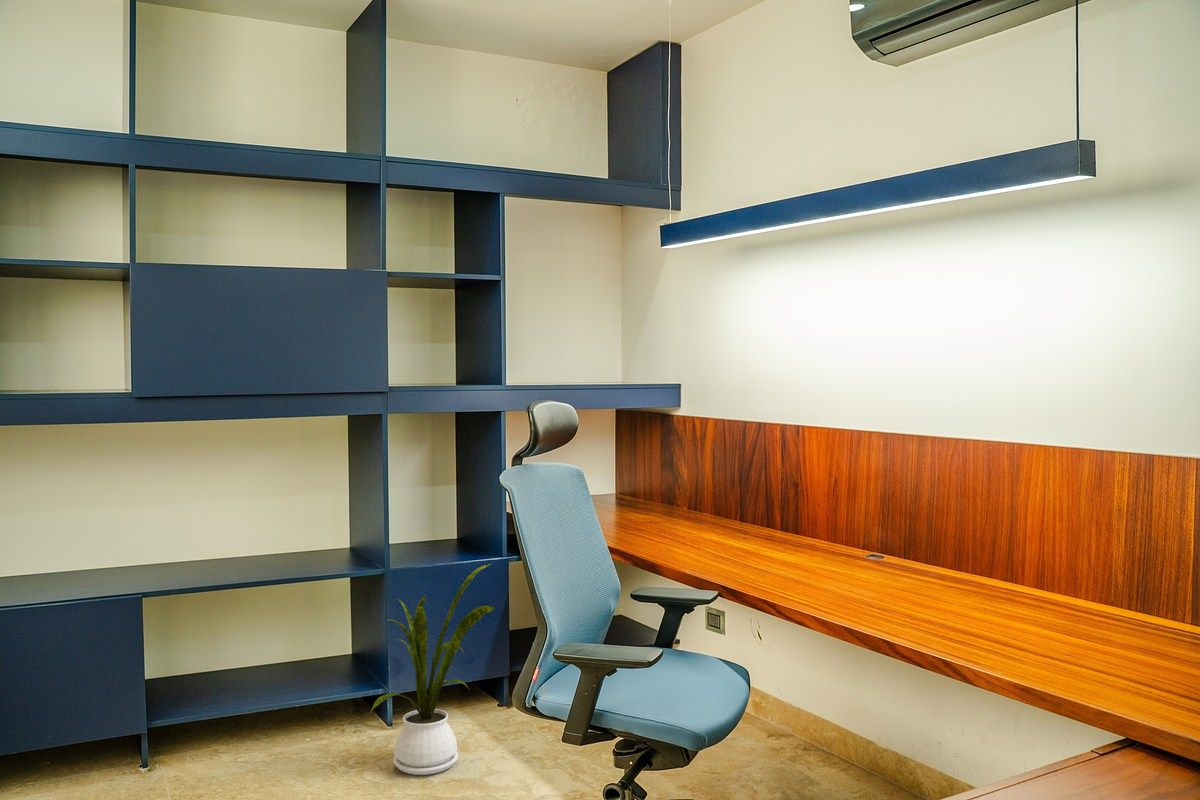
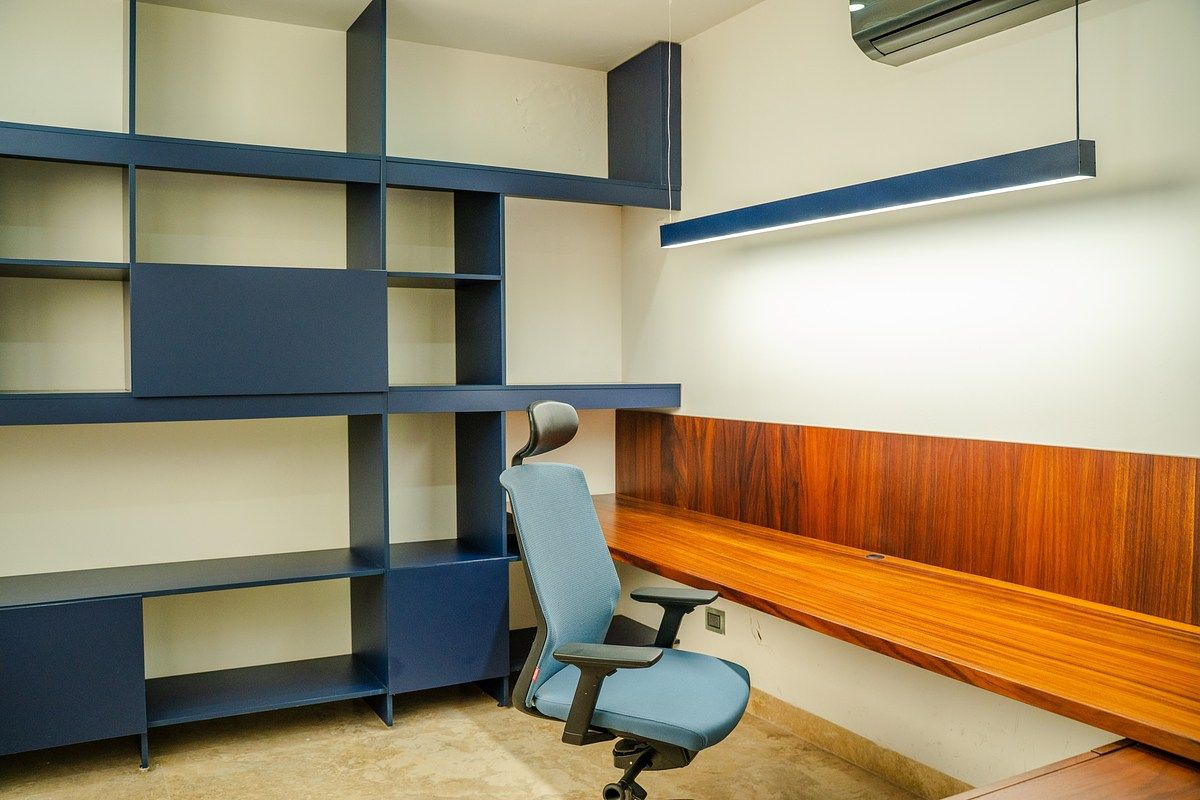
- house plant (433, 666)
